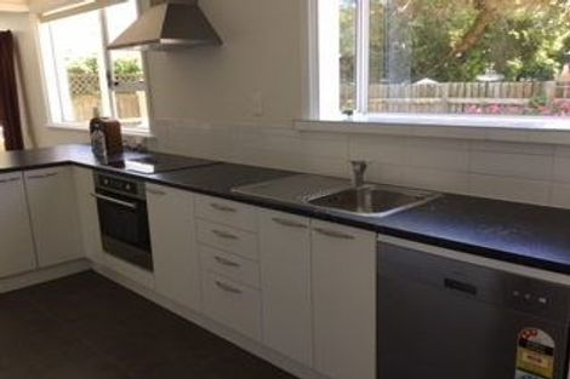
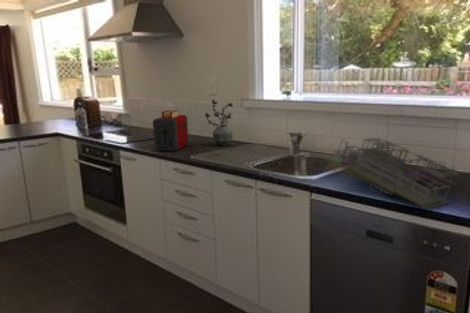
+ toaster (171, 129)
+ potted plant (220, 122)
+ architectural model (395, 164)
